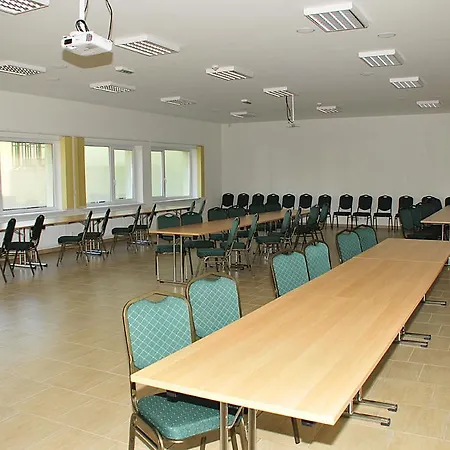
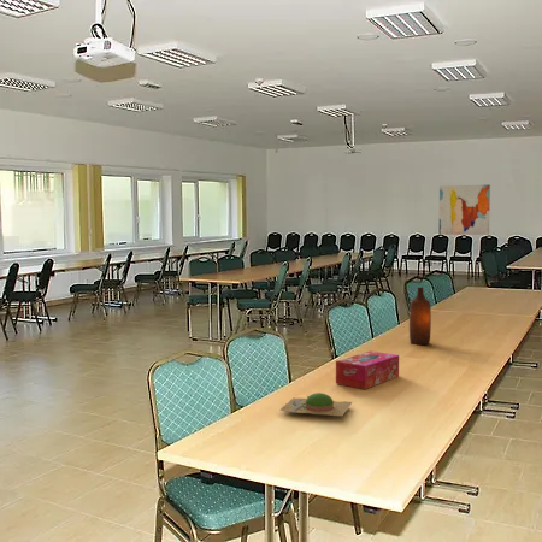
+ wall art (464, 210)
+ bottle (419, 316)
+ plant (317, 401)
+ tissue box (367, 369)
